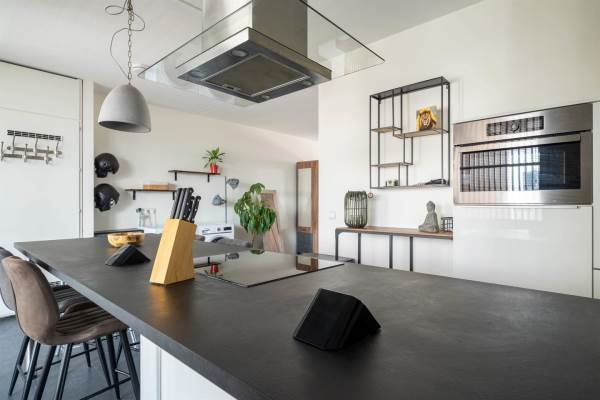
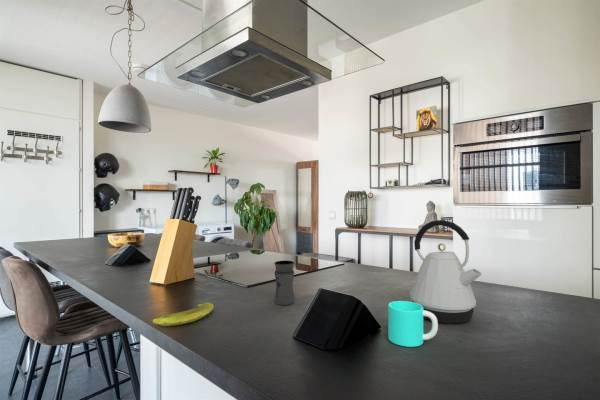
+ kettle (443, 267)
+ cup (412, 323)
+ banana (189, 312)
+ jar (284, 282)
